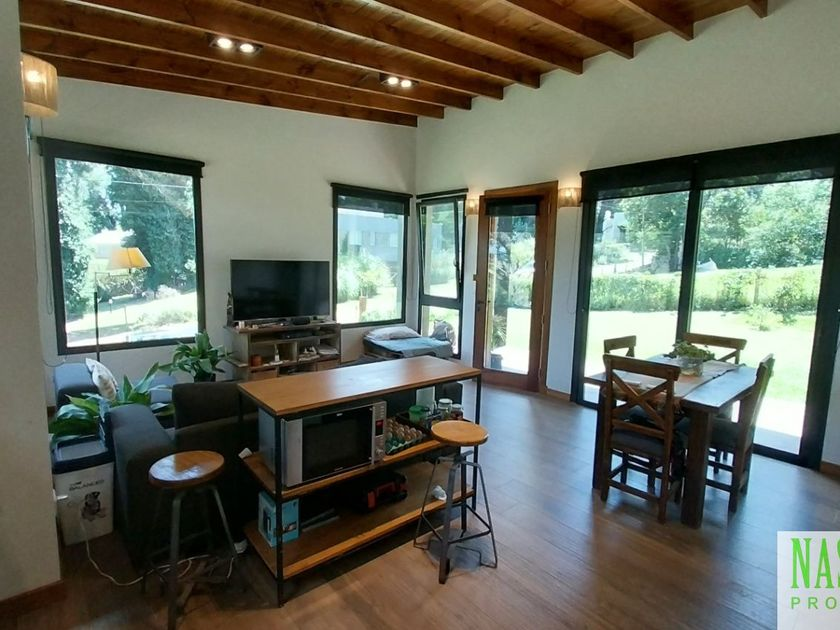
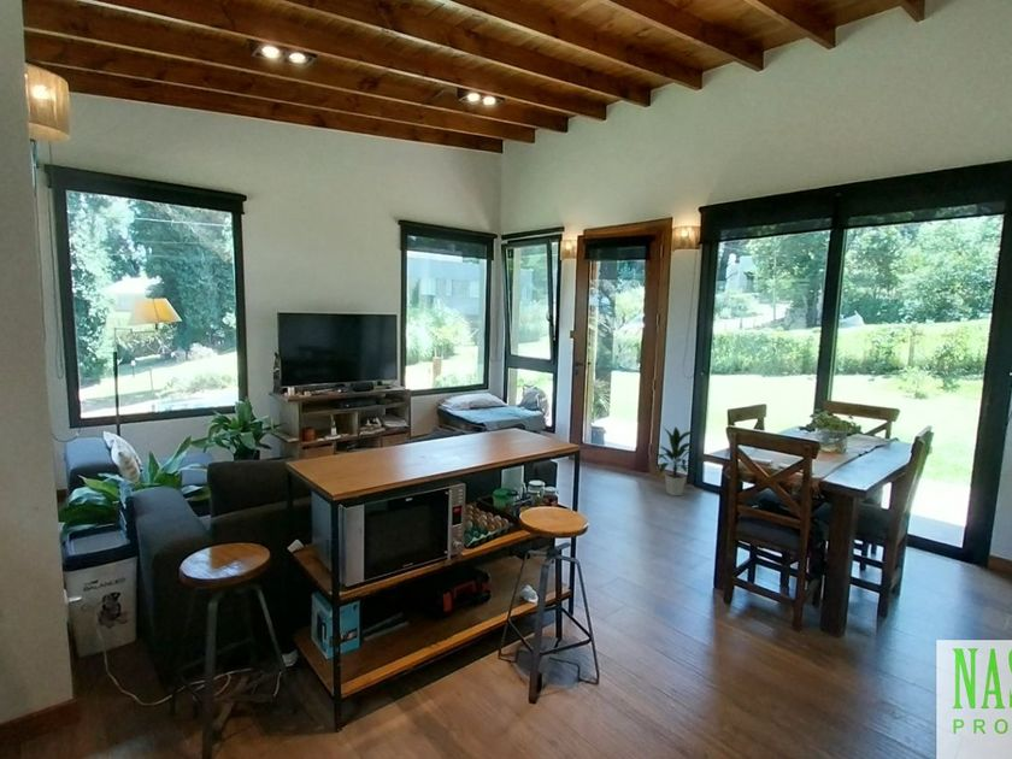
+ indoor plant (676, 459)
